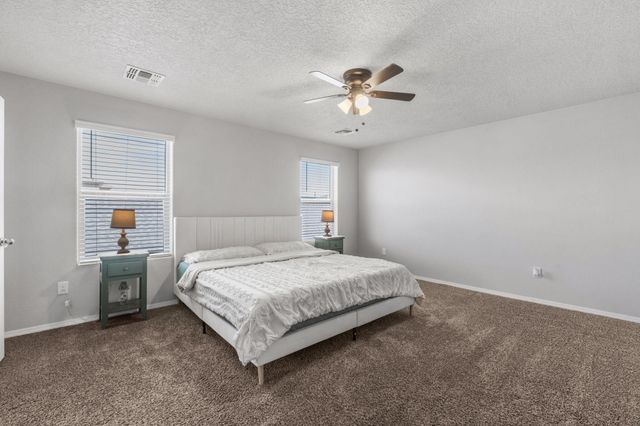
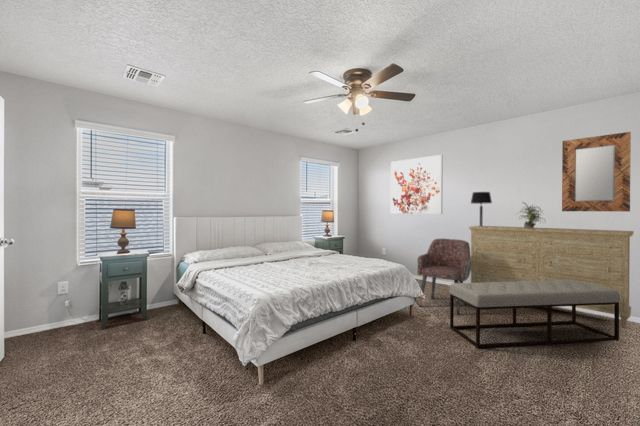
+ armchair (445, 272)
+ potted plant (529, 214)
+ table lamp (481, 209)
+ home mirror (594, 174)
+ bench (530, 307)
+ dresser (541, 267)
+ wall art (415, 186)
